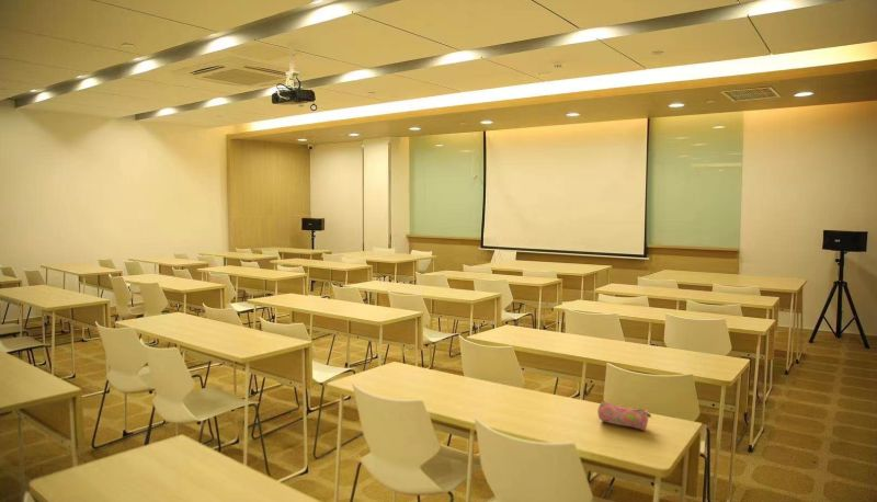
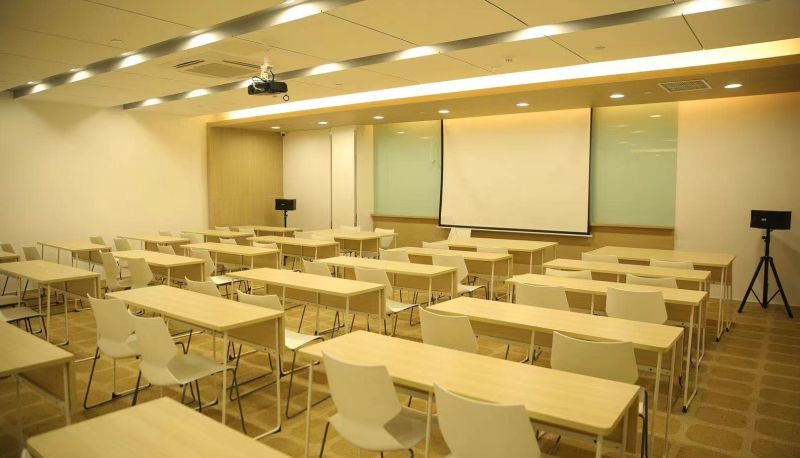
- pencil case (623, 414)
